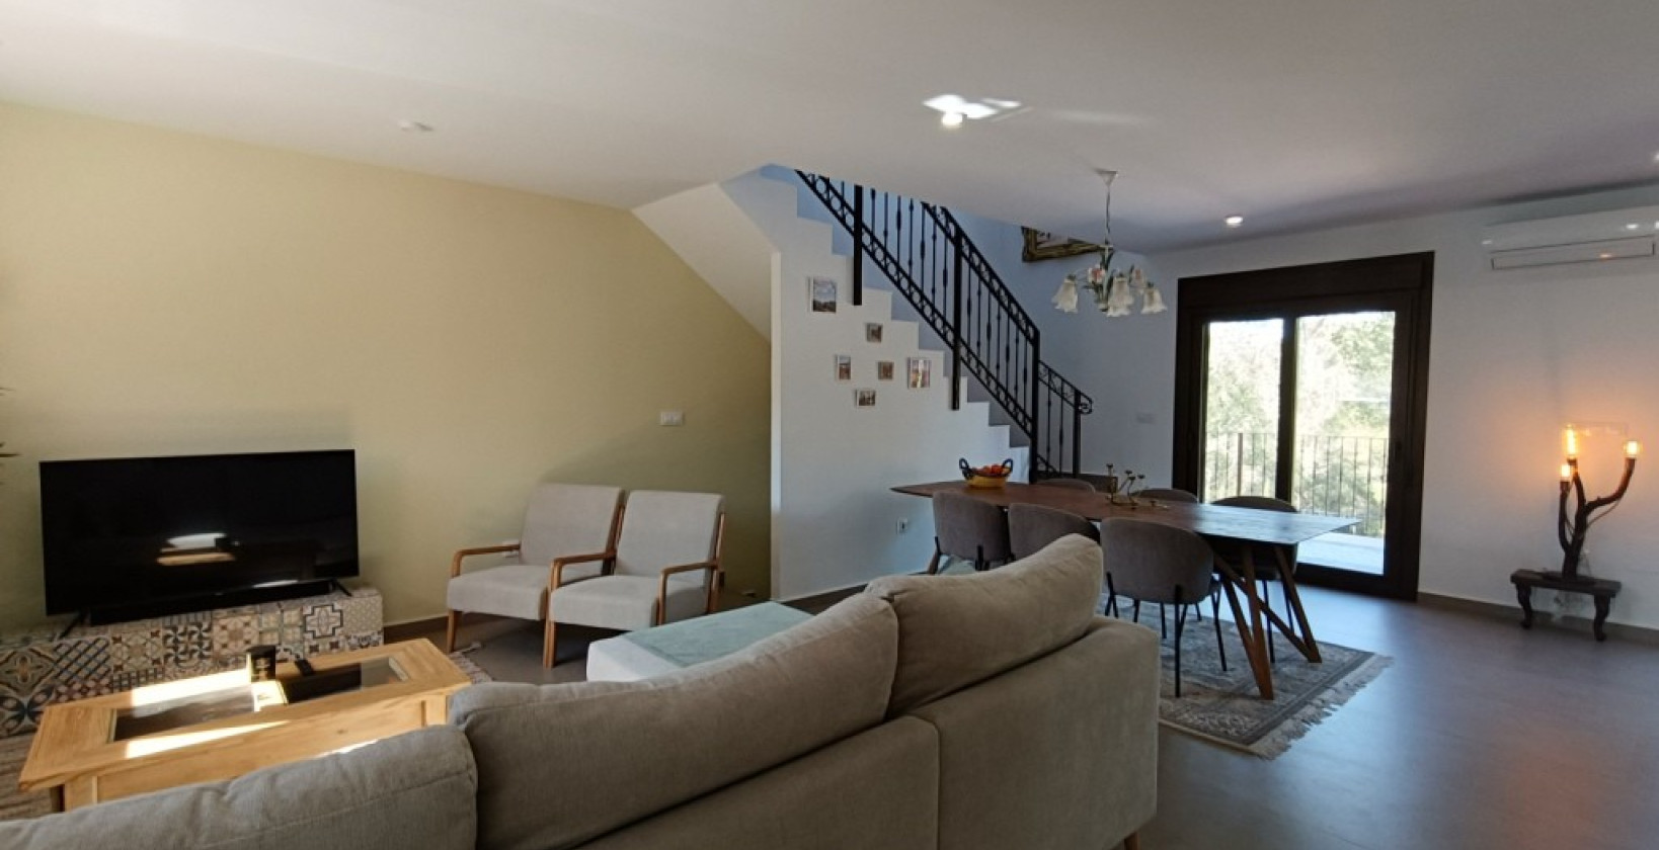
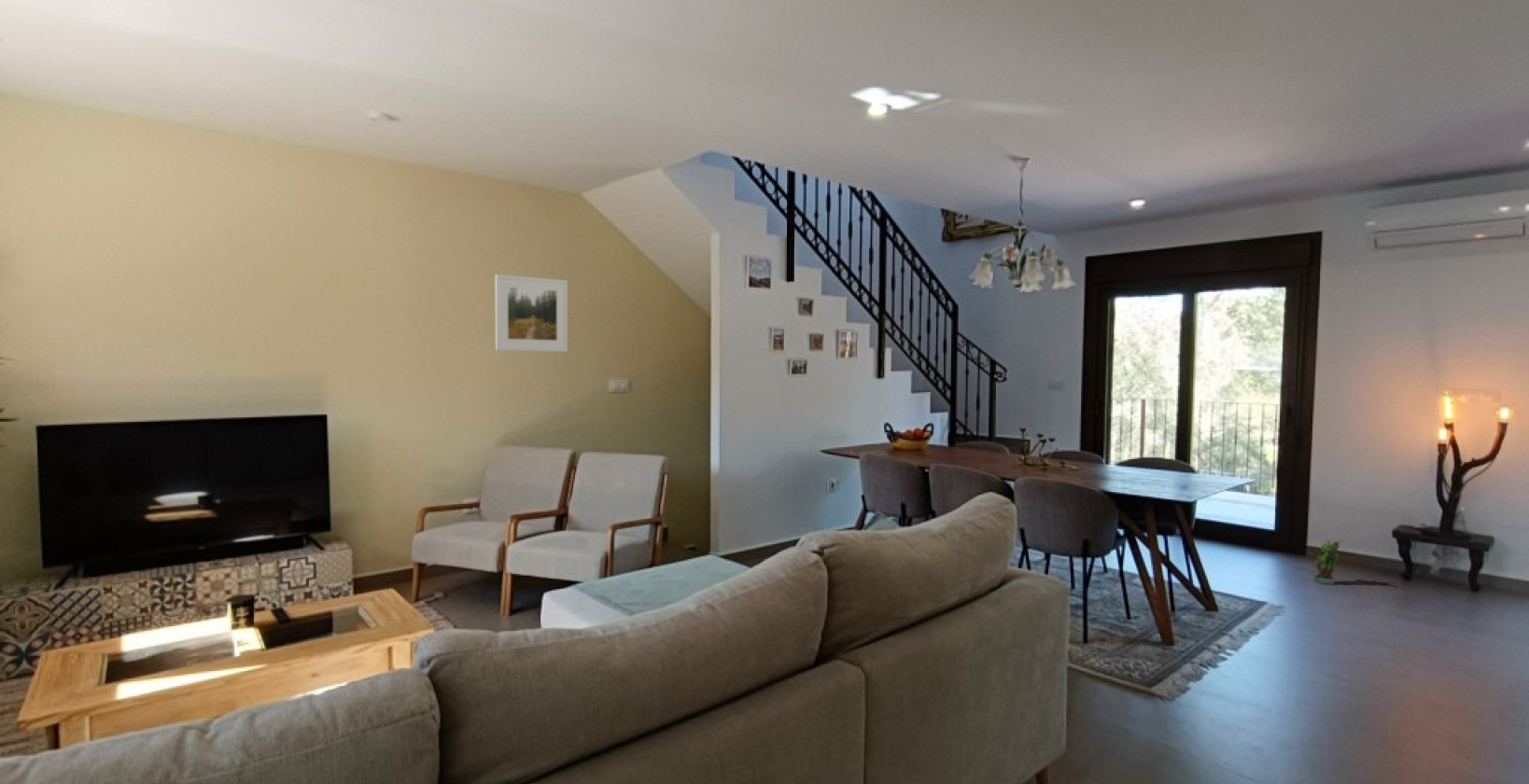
+ potted plant (1326, 560)
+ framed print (532, 314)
